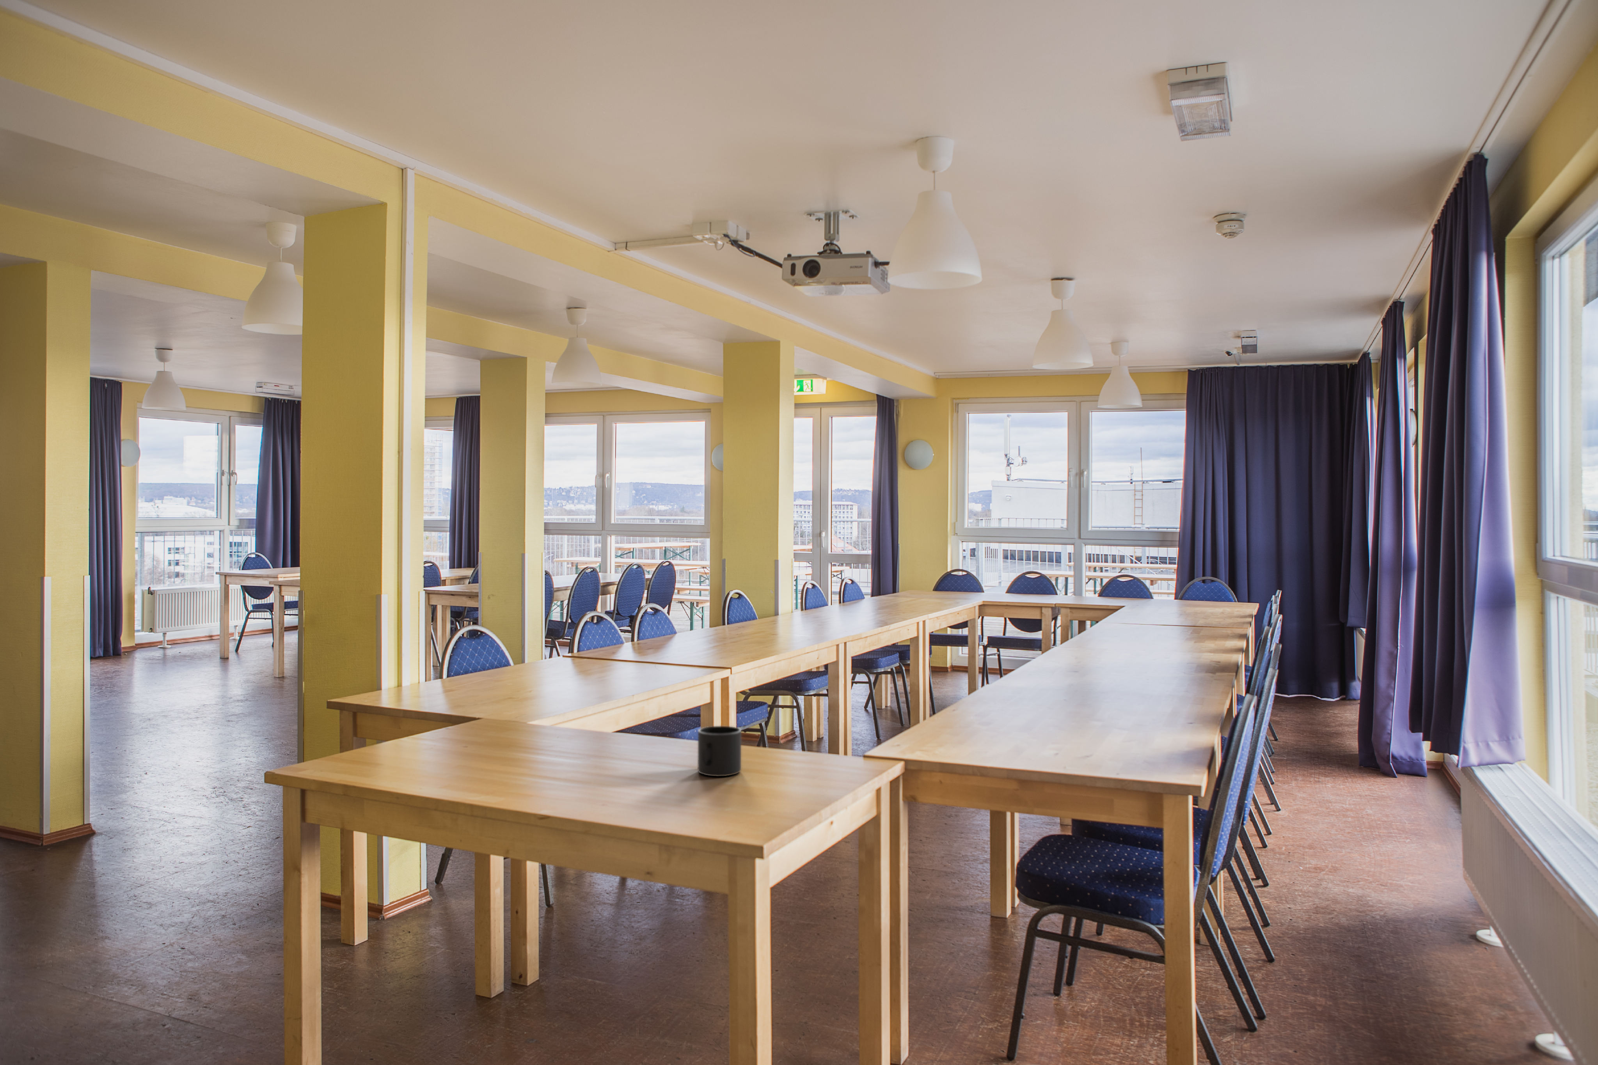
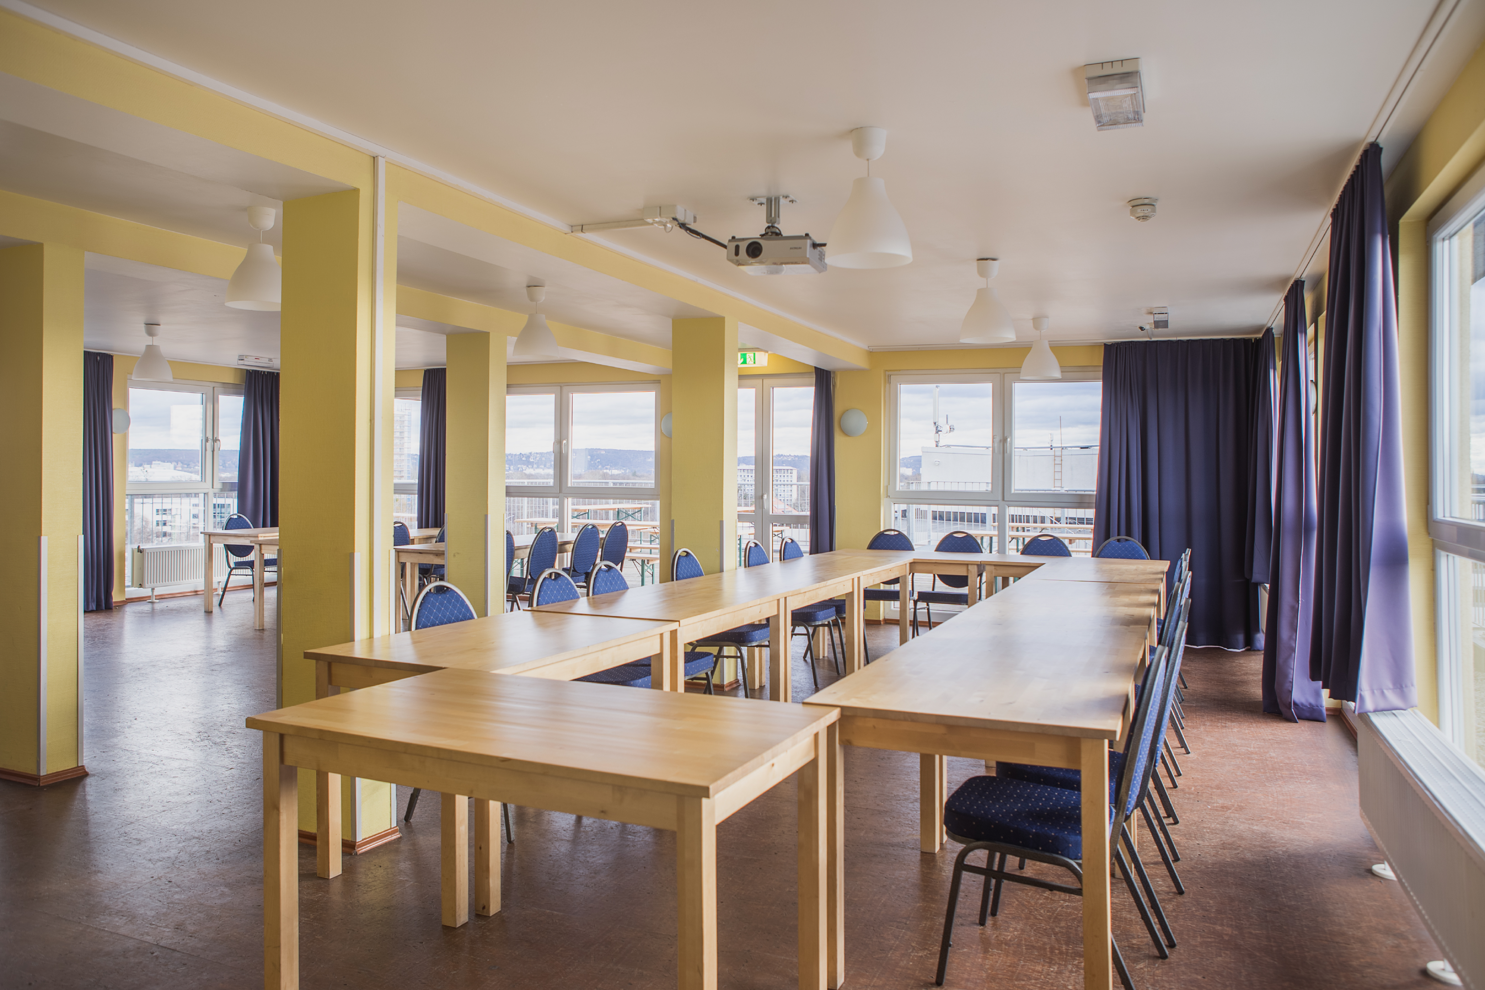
- mug (716, 752)
